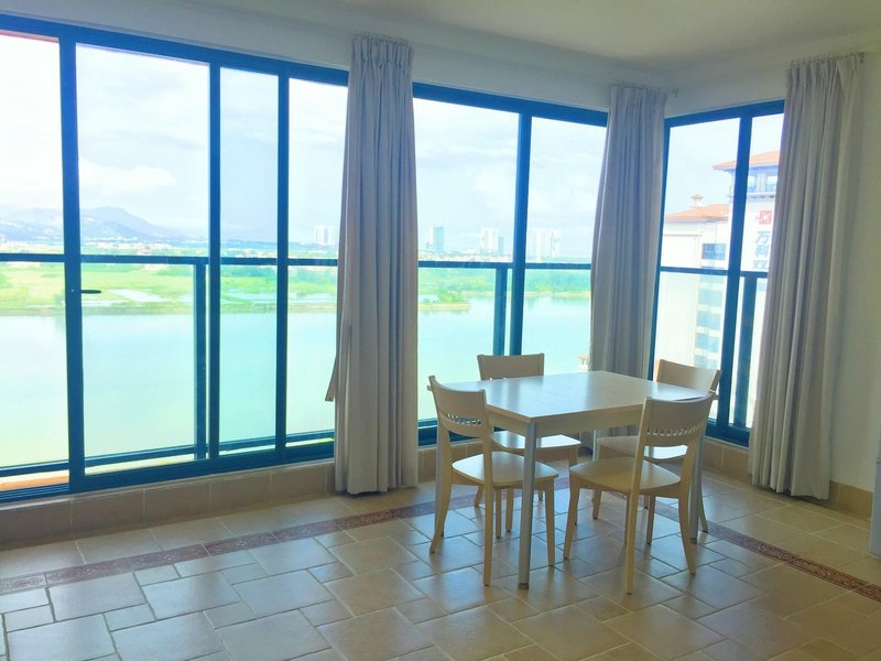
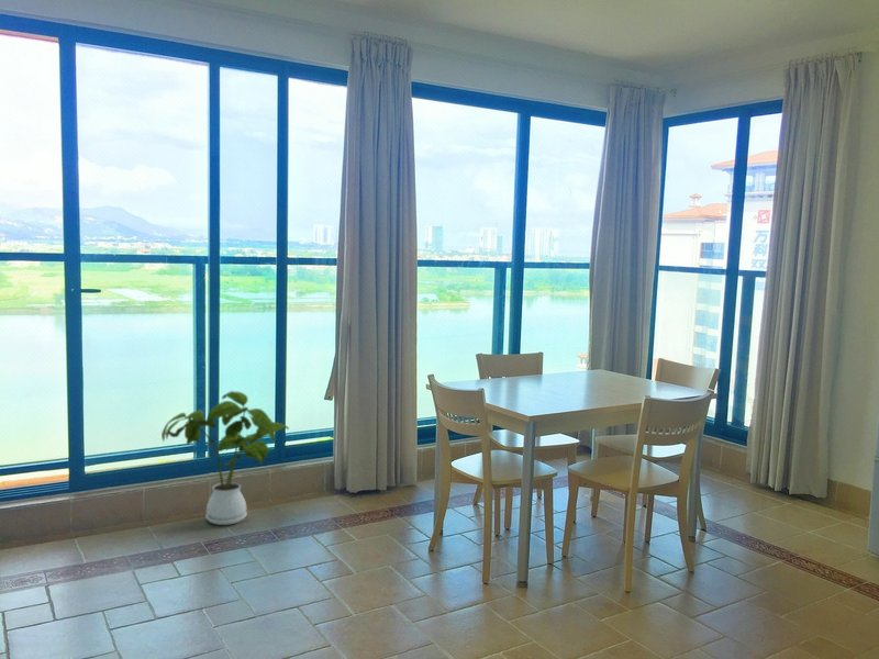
+ house plant (237, 458)
